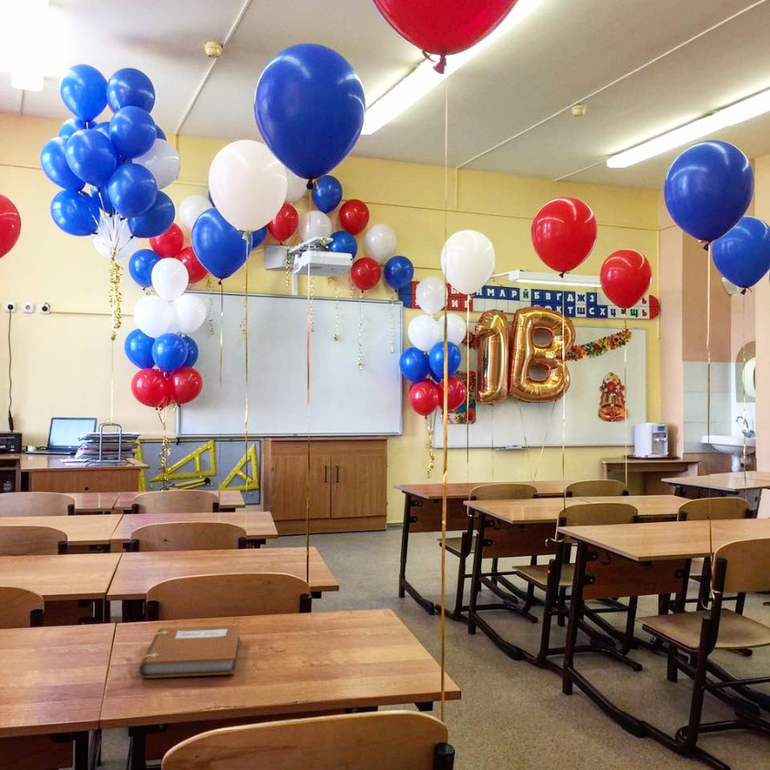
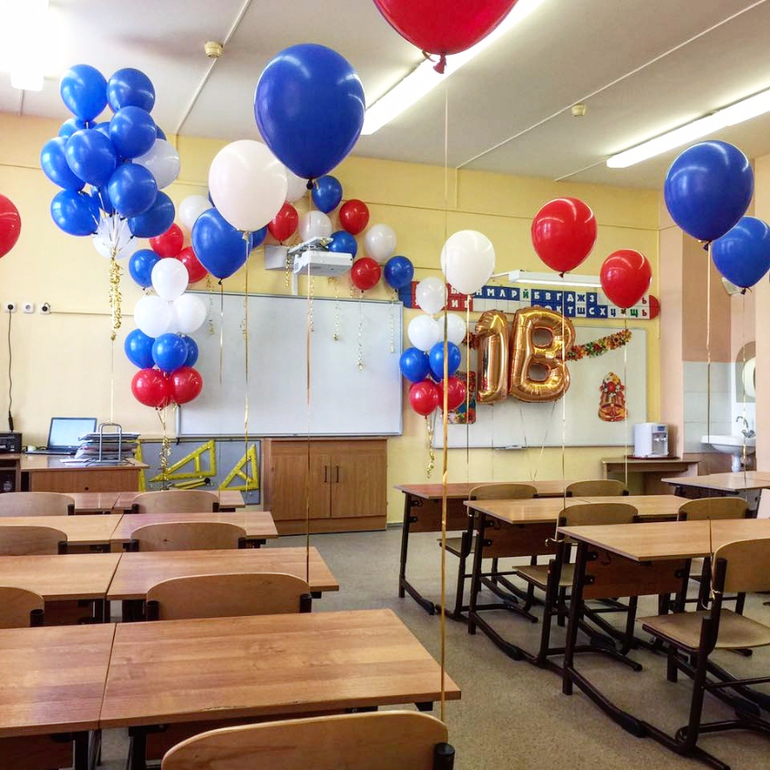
- notebook (193, 648)
